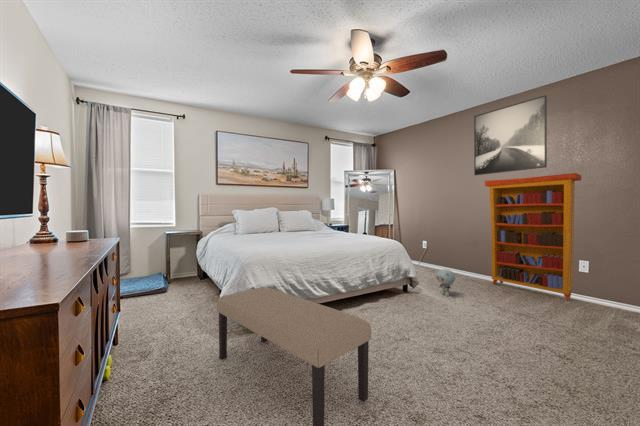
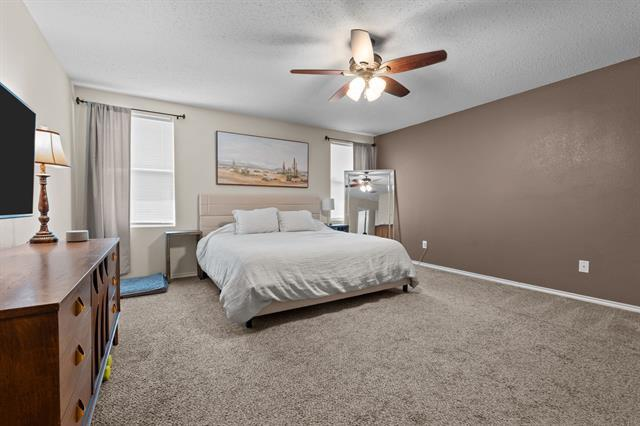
- plush toy (445, 282)
- bench (284, 340)
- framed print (506, 139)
- bookcase (529, 233)
